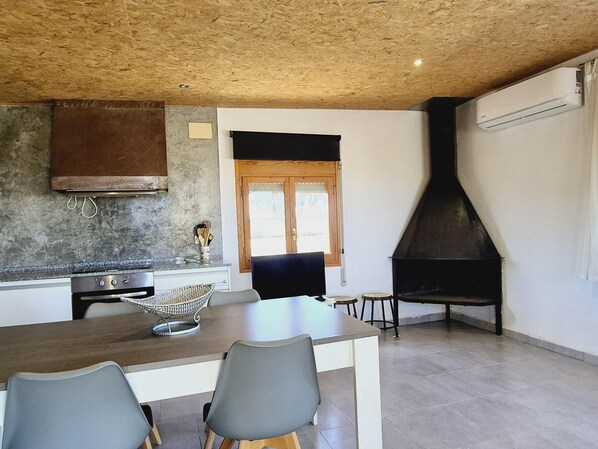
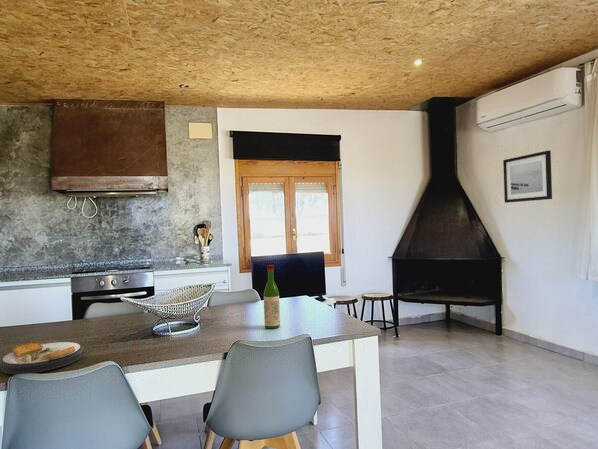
+ wine bottle (271, 296)
+ wall art (526, 178)
+ plate (43, 354)
